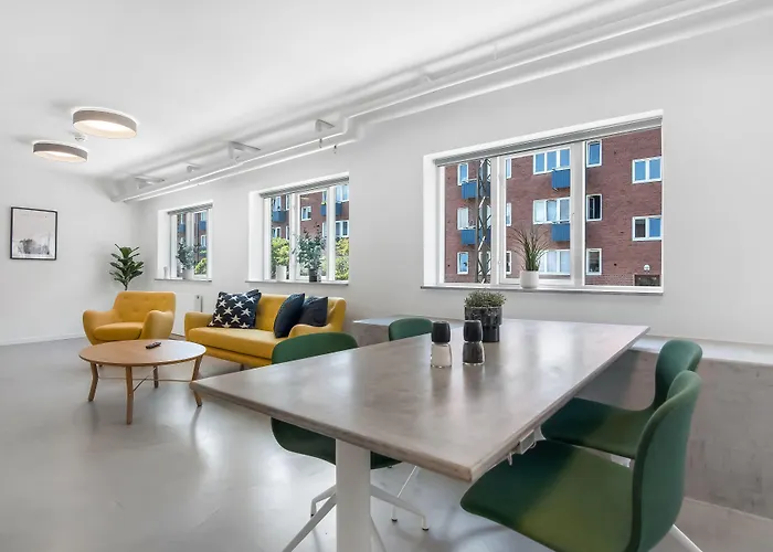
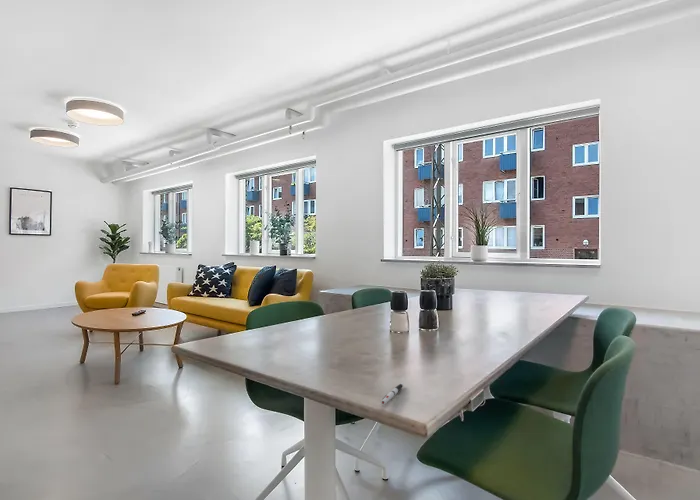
+ pen (393, 392)
